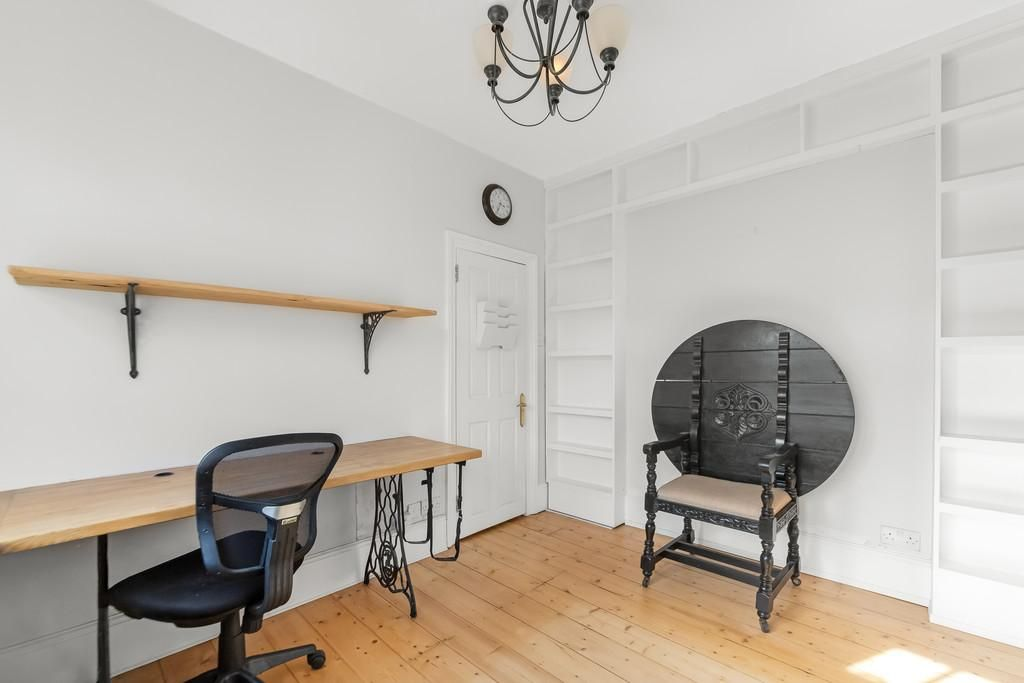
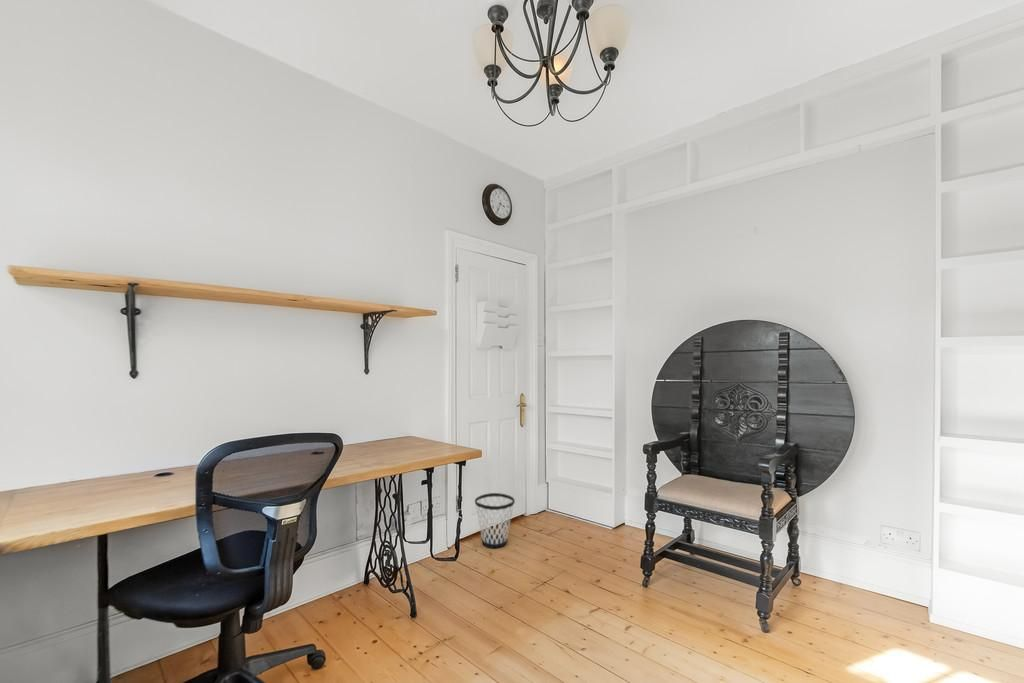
+ wastebasket (493, 522)
